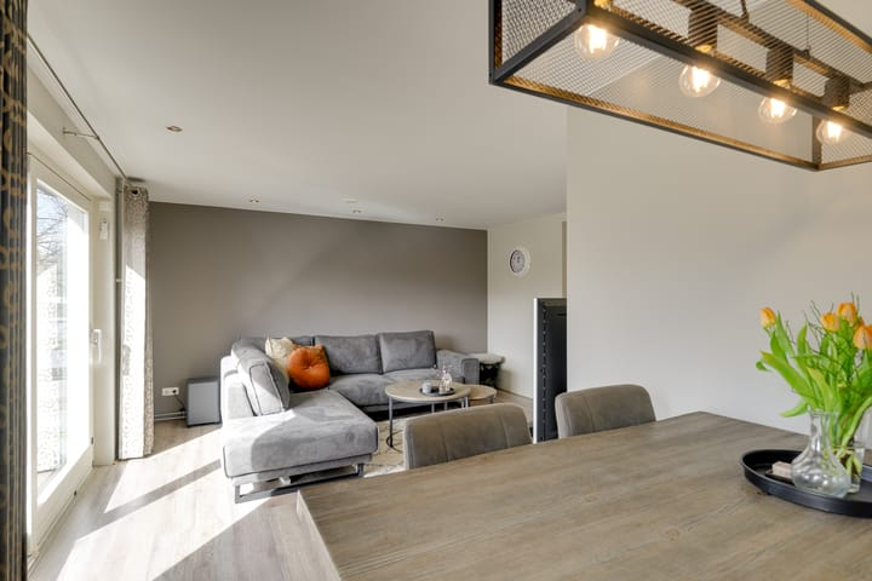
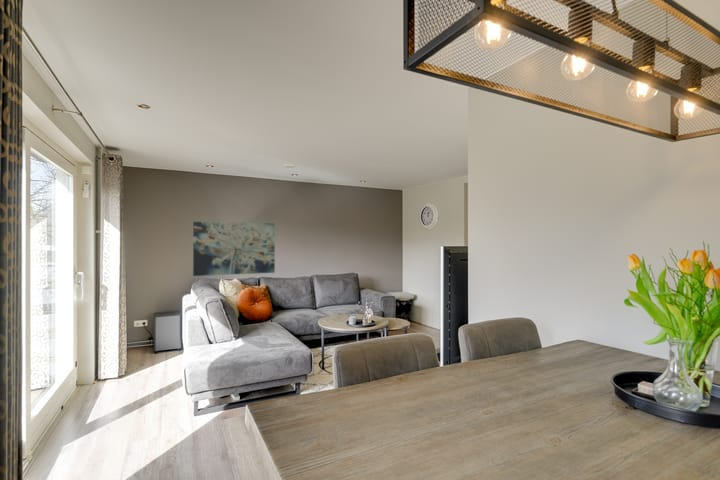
+ wall art (235, 248)
